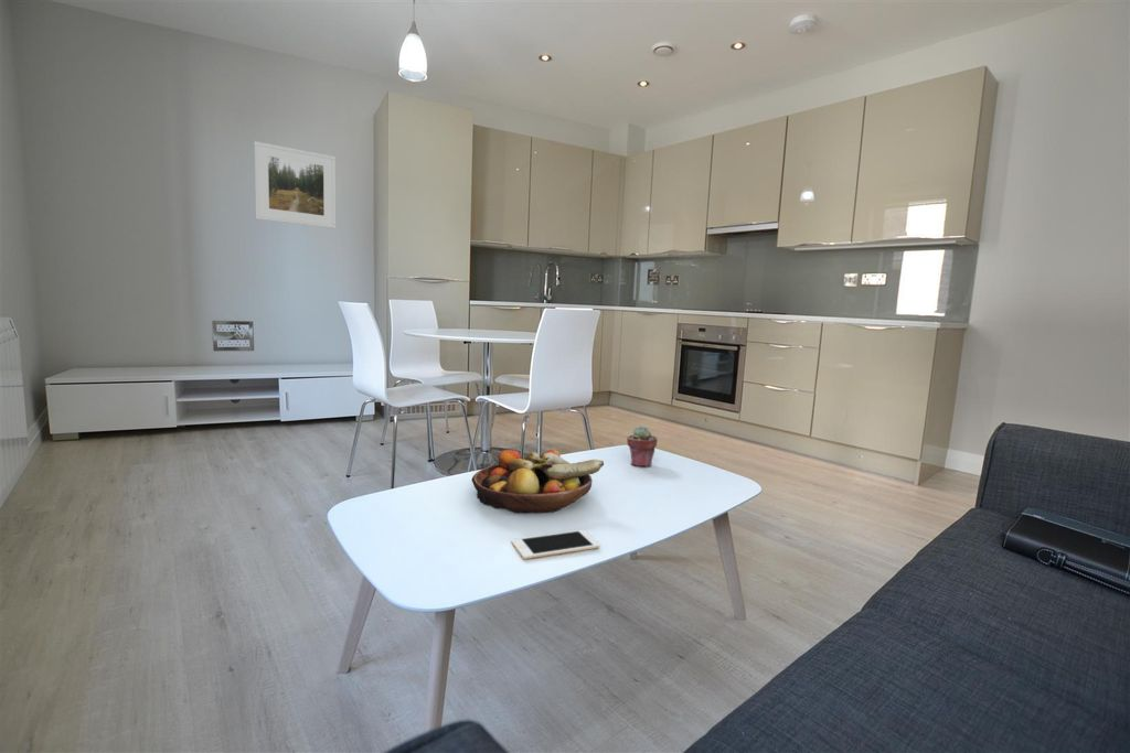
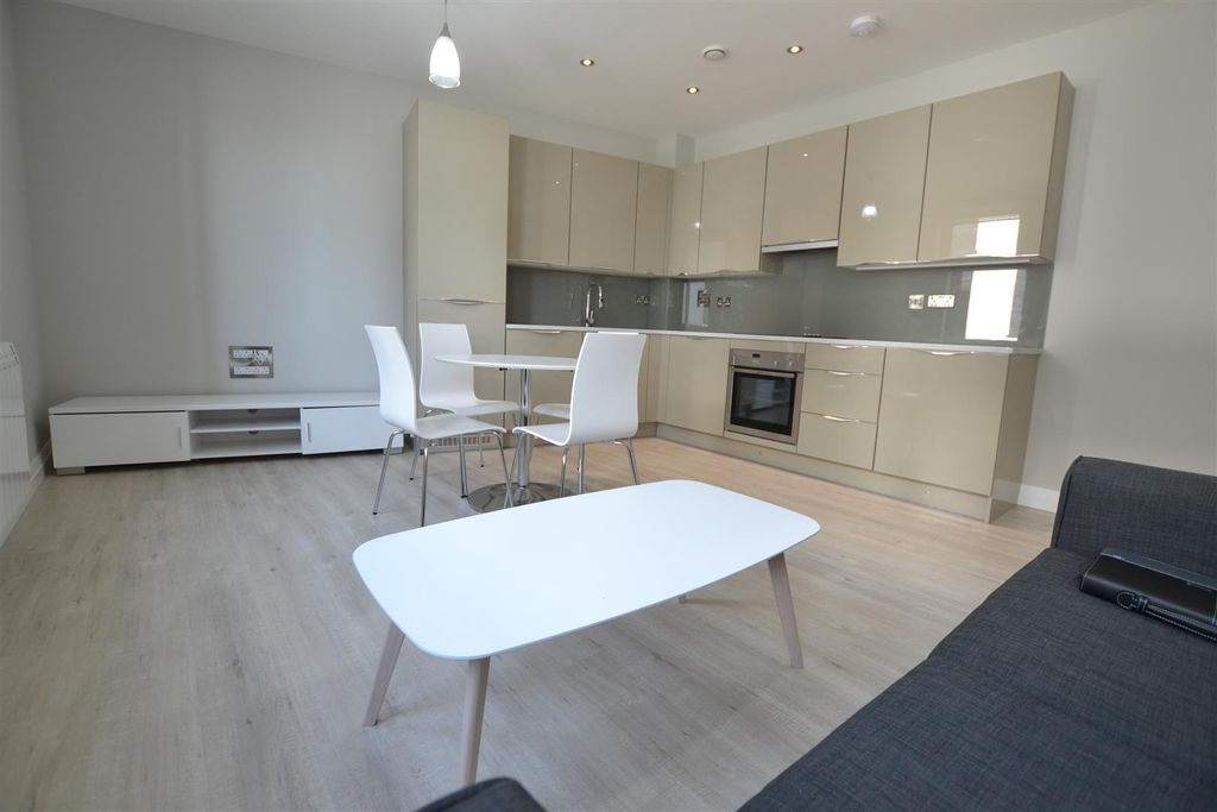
- fruit bowl (534, 472)
- potted succulent (641, 444)
- cell phone (555, 544)
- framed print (296, 186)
